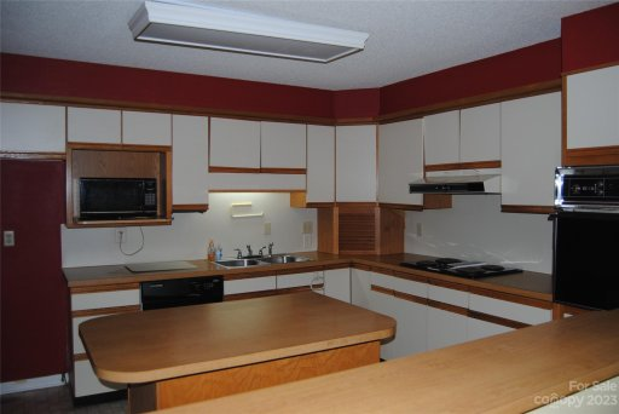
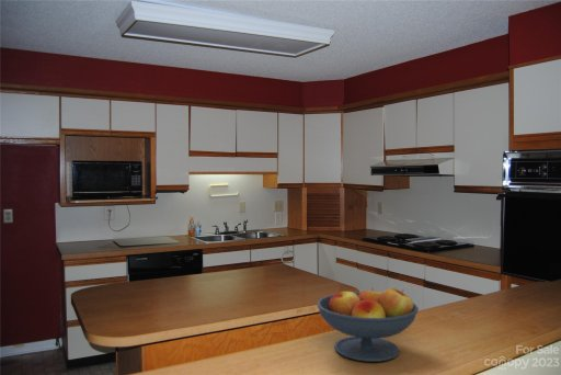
+ fruit bowl (366, 318)
